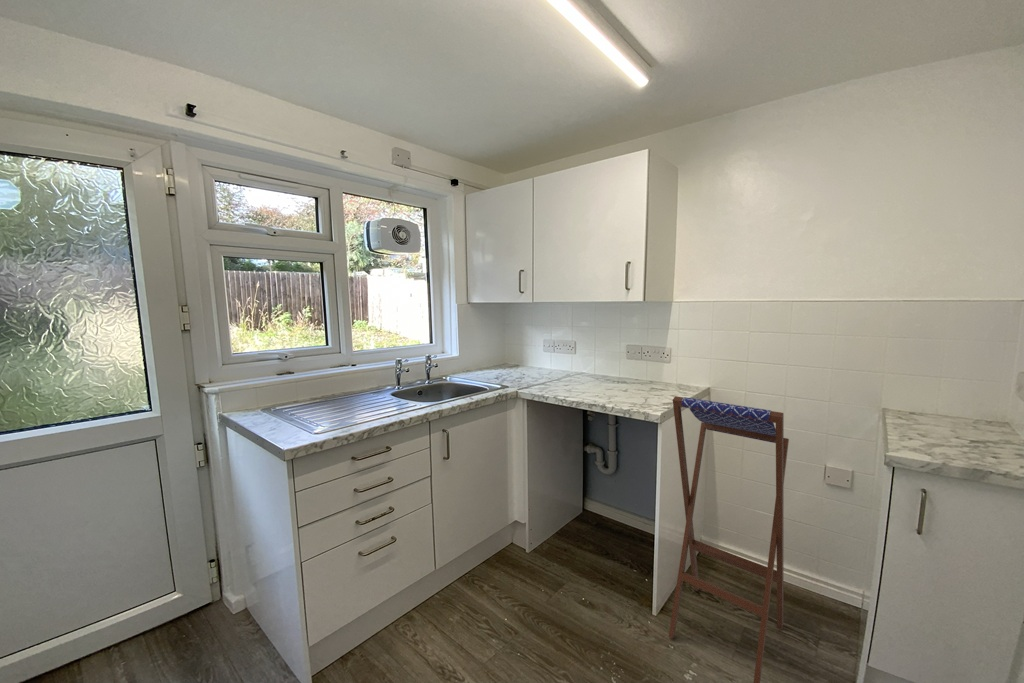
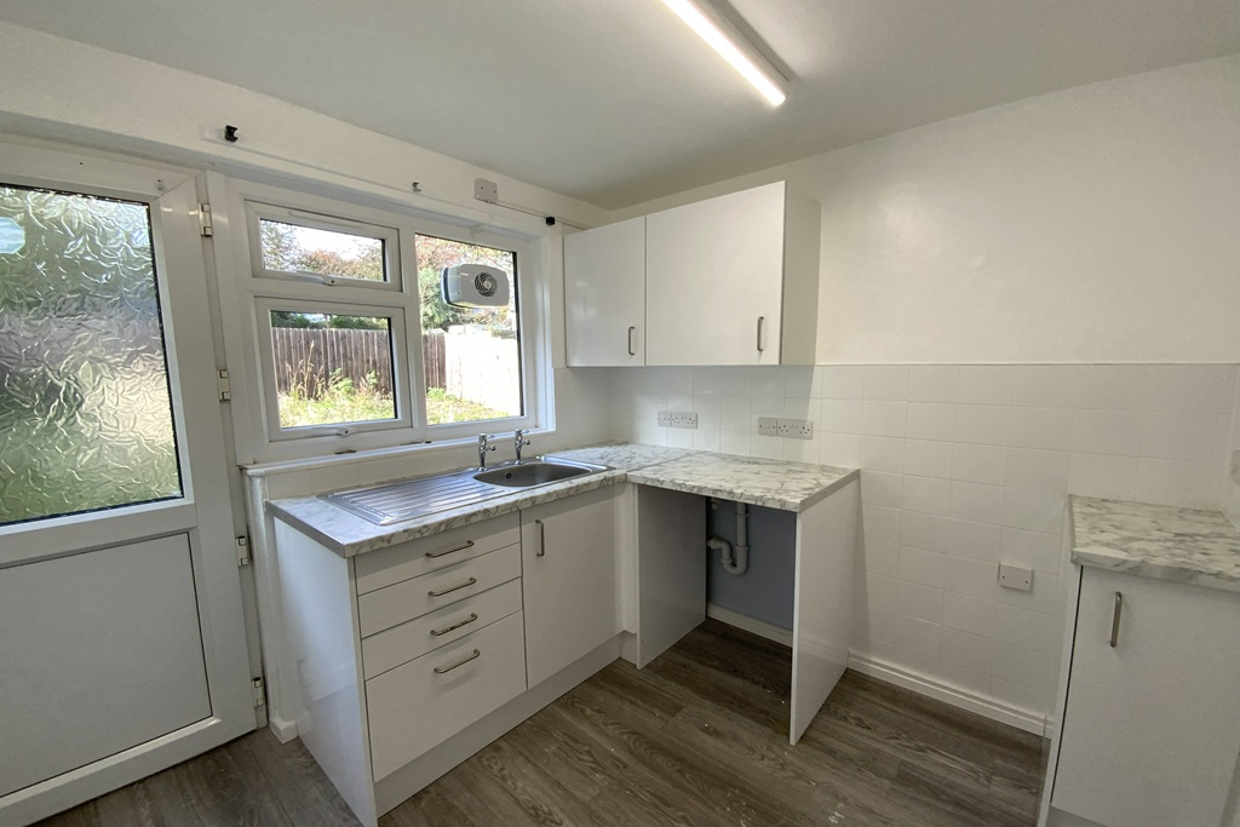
- stool (717, 548)
